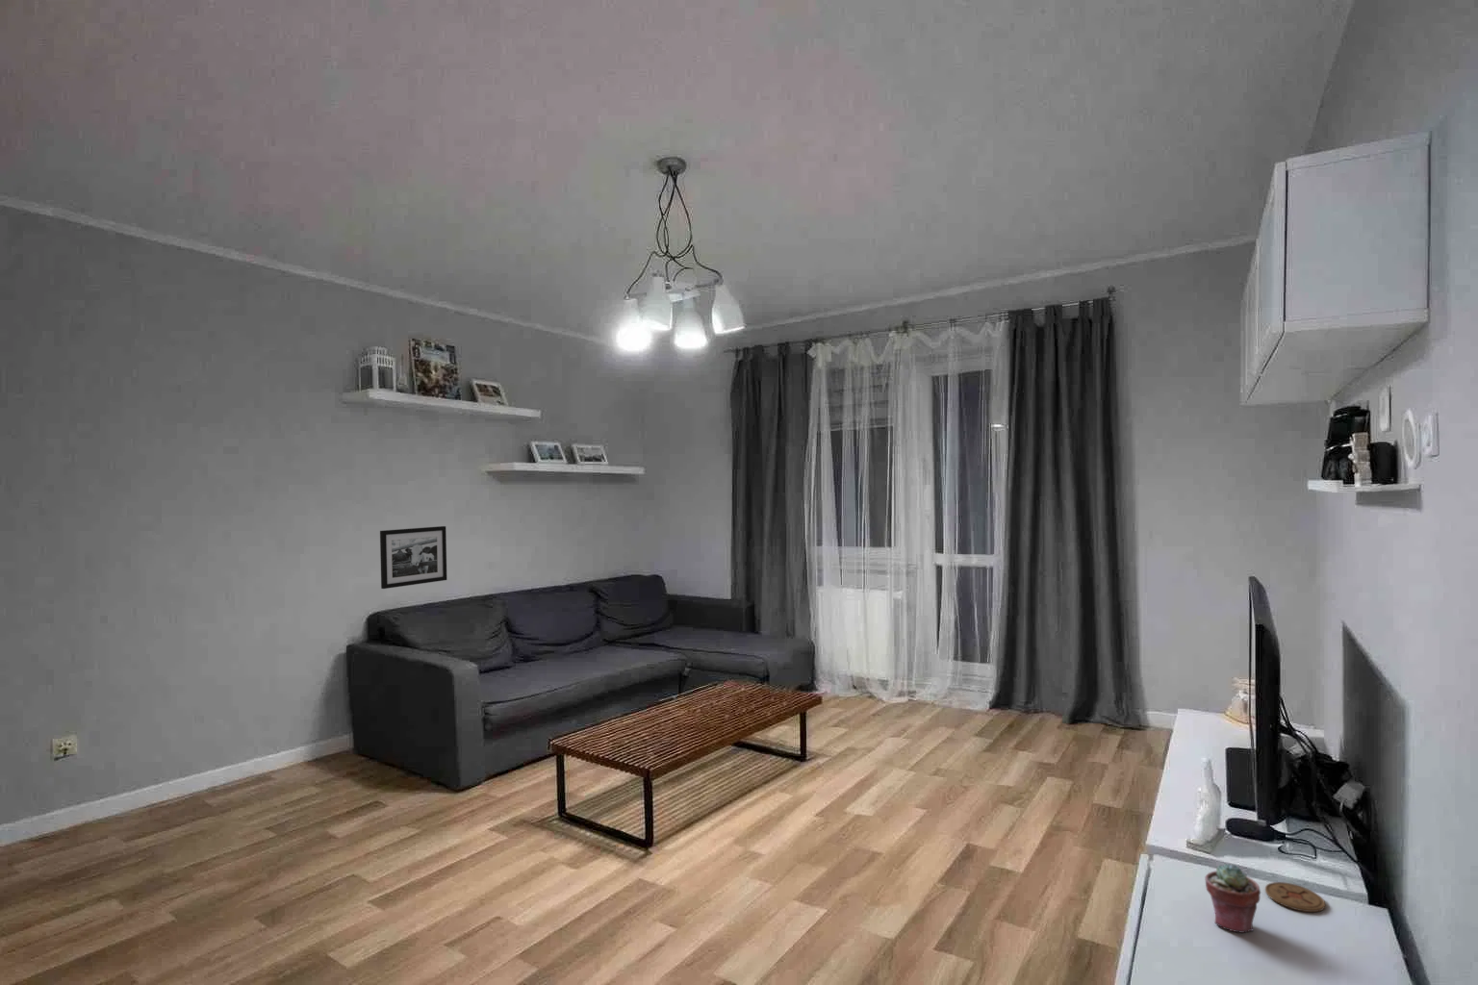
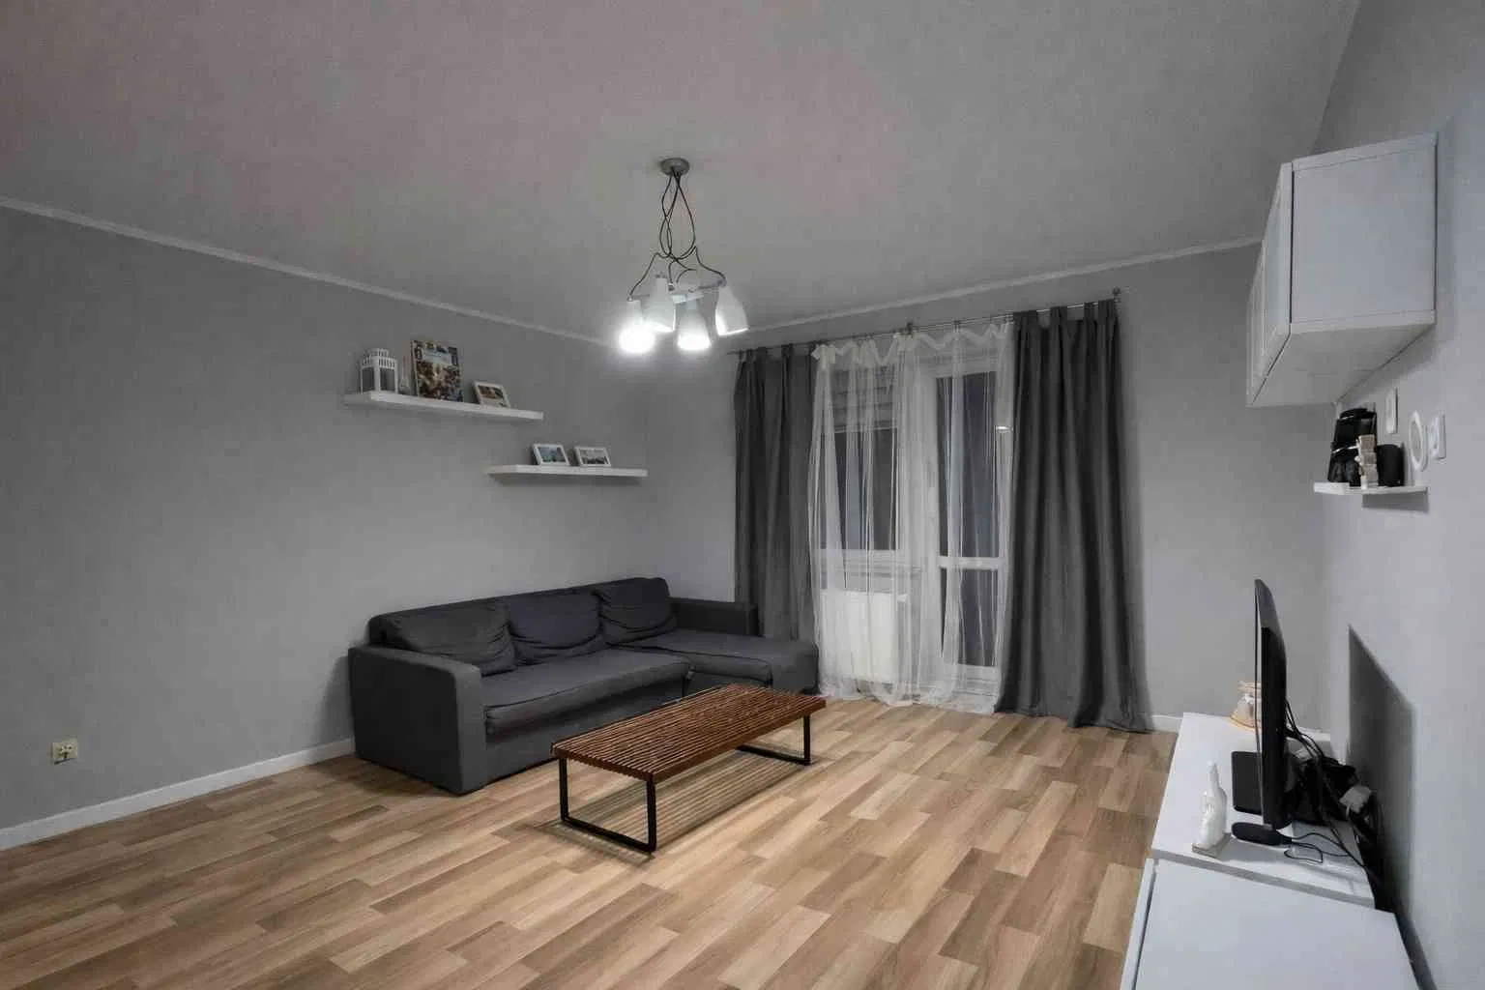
- potted succulent (1232, 894)
- coaster (1294, 897)
- picture frame (413, 556)
